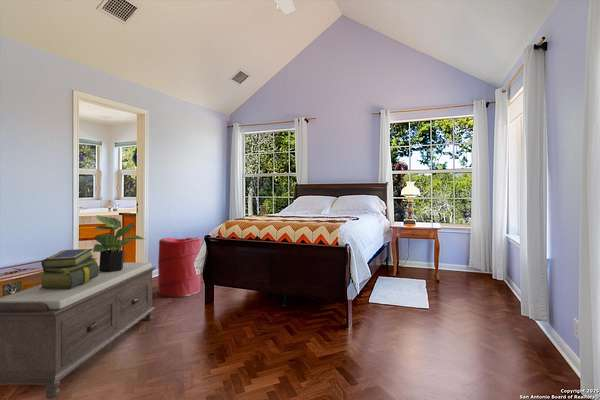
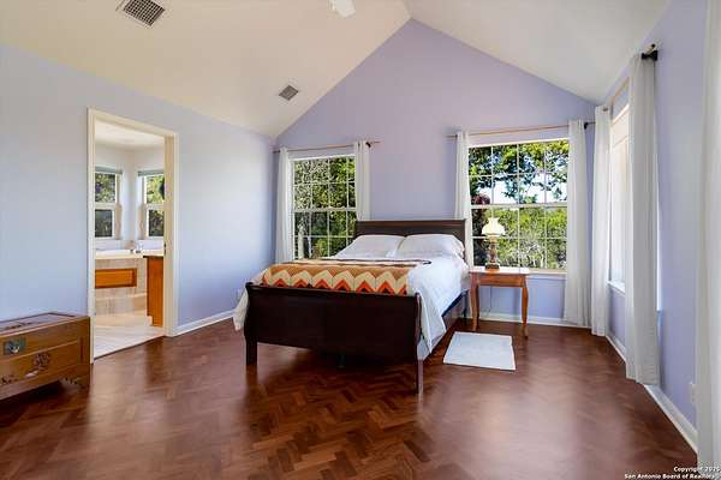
- potted plant (113, 243)
- laundry hamper (180, 264)
- bench (89, 313)
- stack of books (70, 267)
